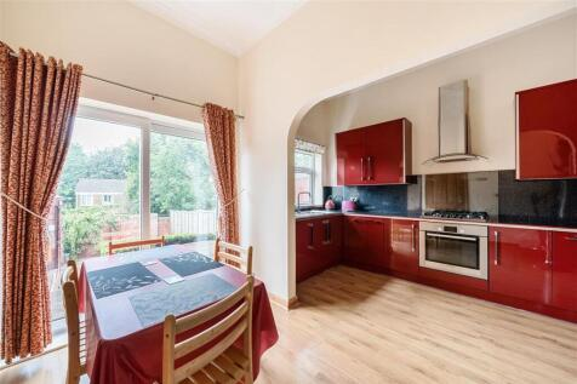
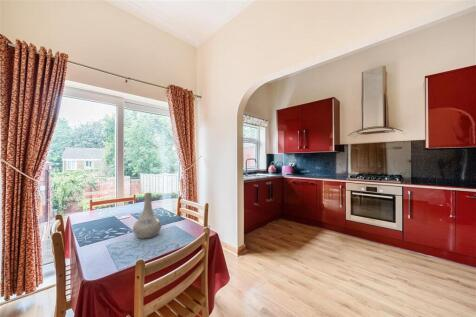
+ vase (147, 214)
